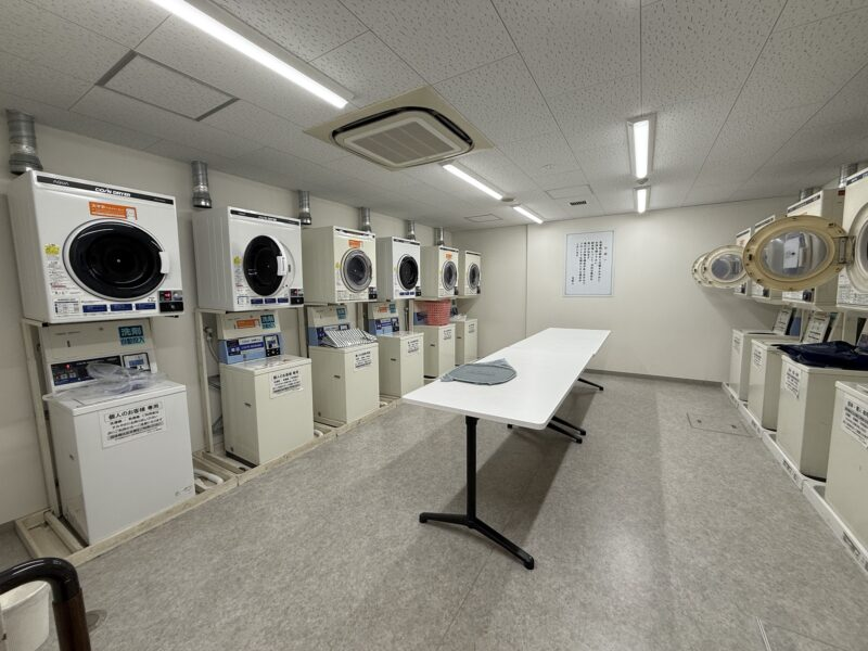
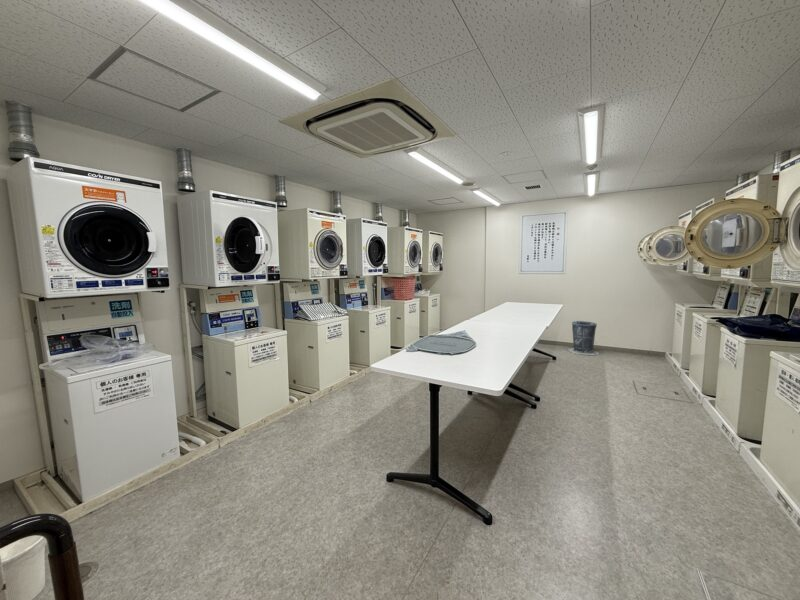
+ trash can (583, 337)
